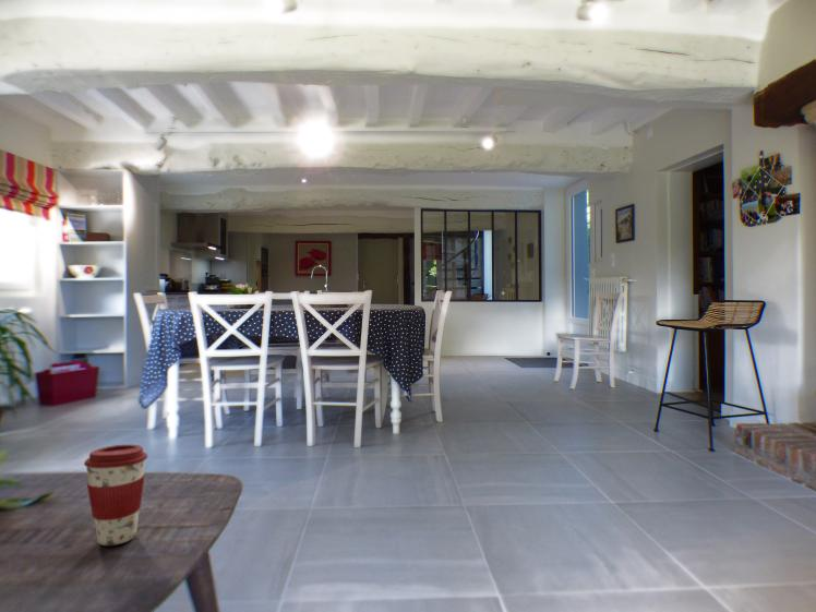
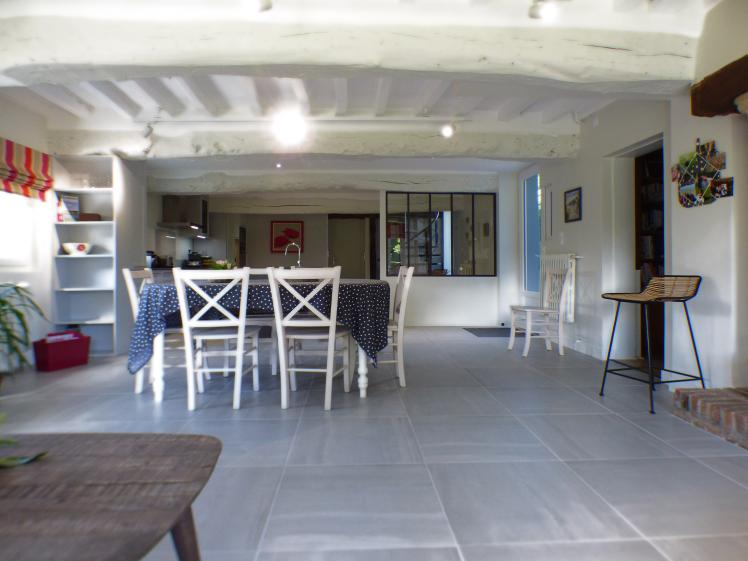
- coffee cup (117, 493)
